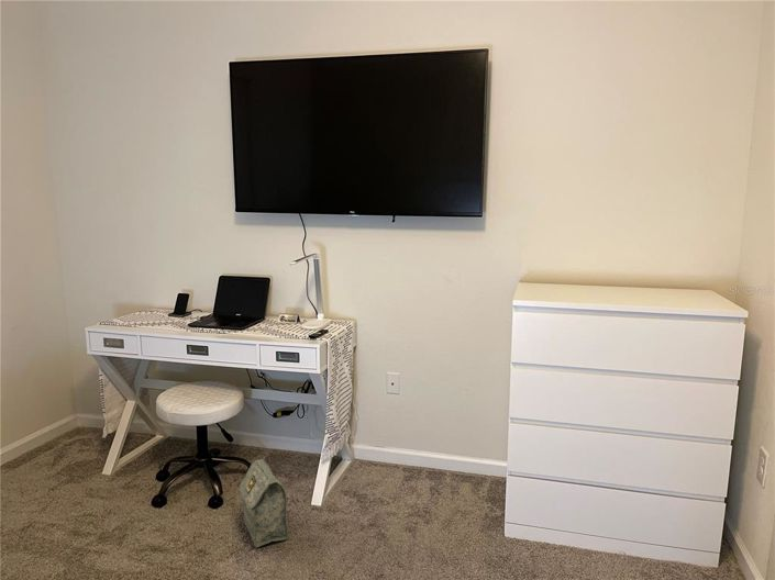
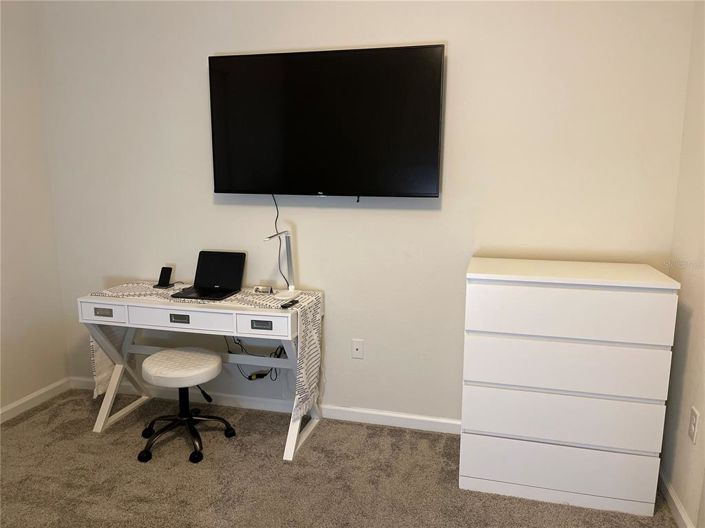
- bag (263, 499)
